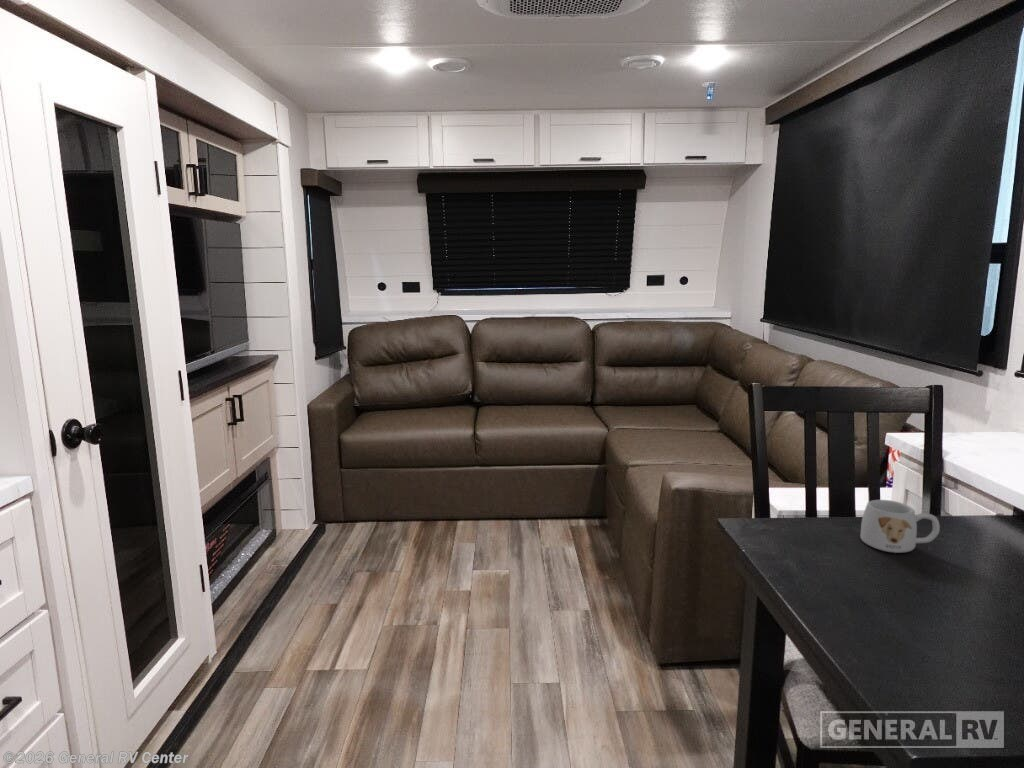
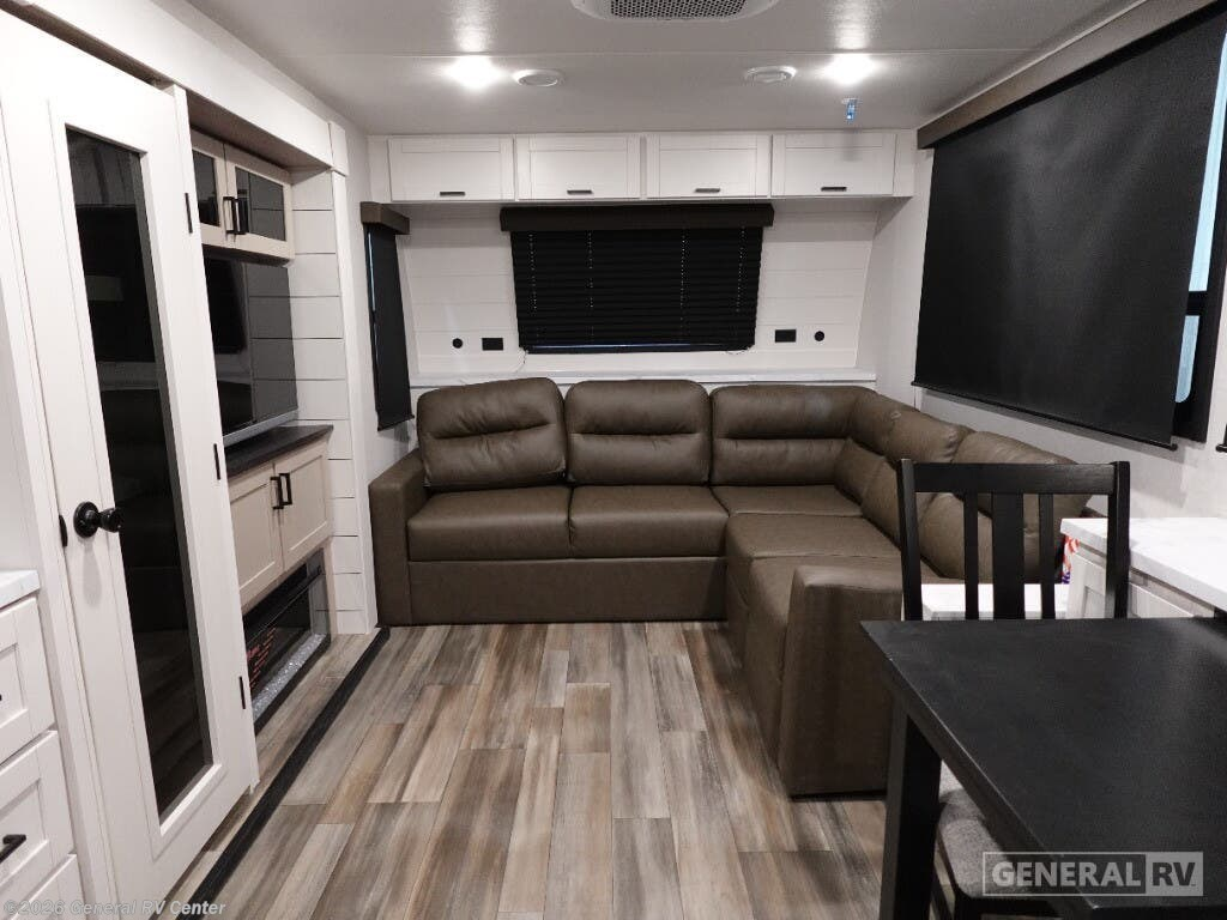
- mug (899, 526)
